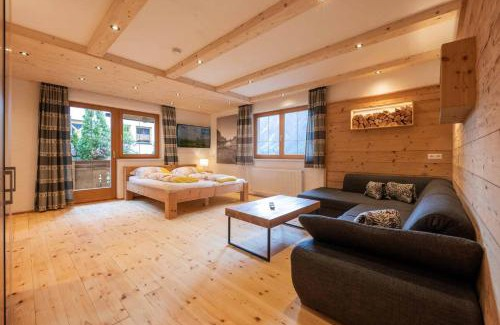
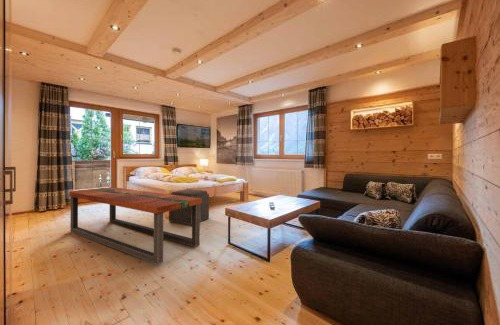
+ bench (129, 222)
+ ottoman (189, 206)
